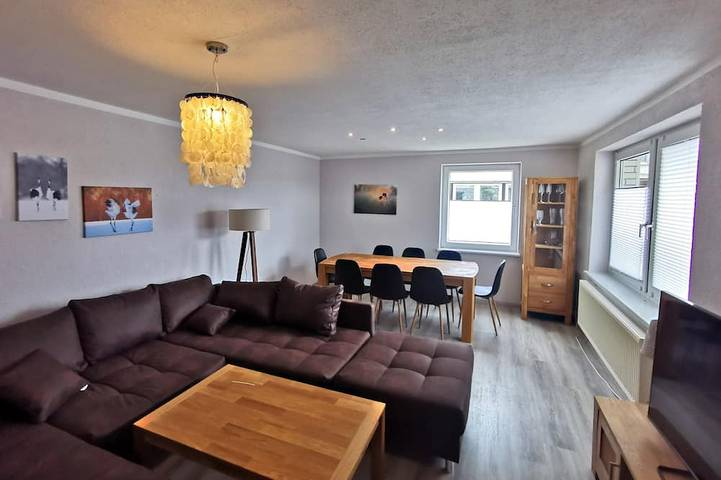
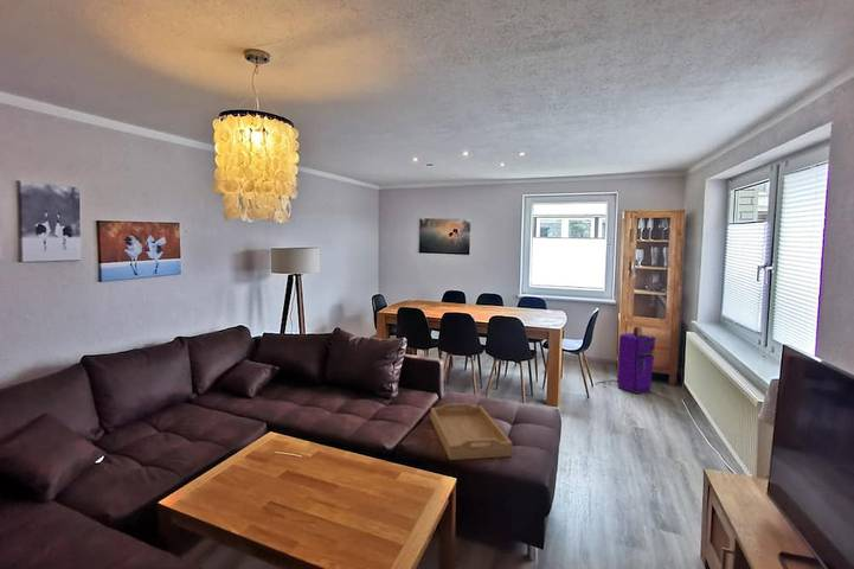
+ air purifier (624, 357)
+ serving tray (467, 427)
